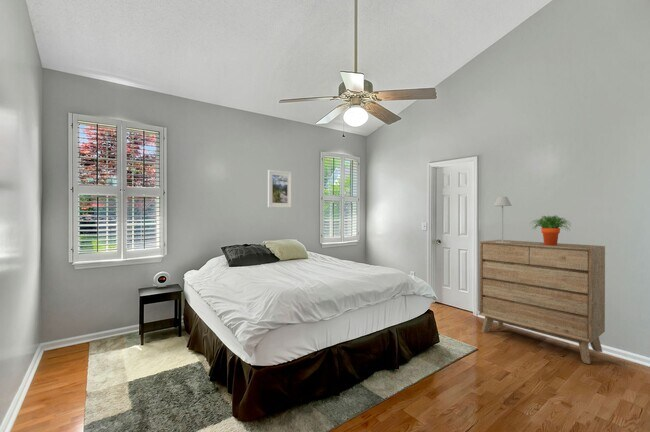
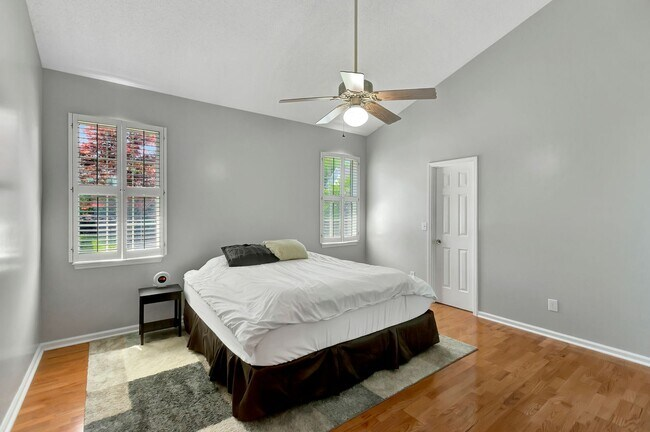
- dresser (537, 292)
- potted plant (550, 229)
- table lamp (502, 219)
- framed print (279, 189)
